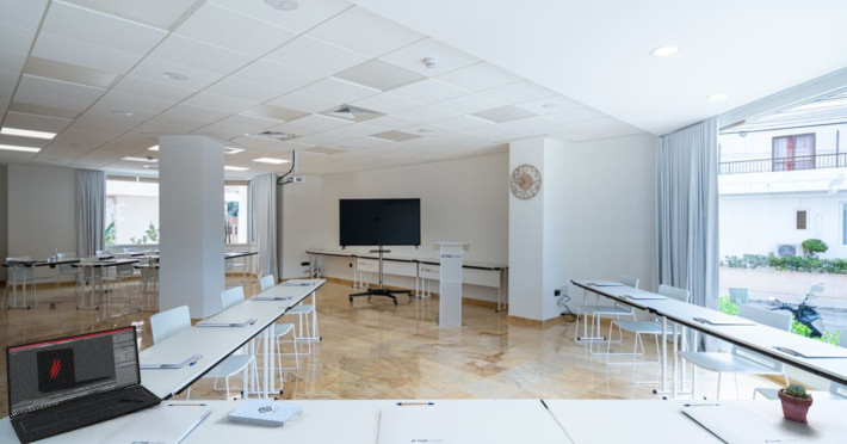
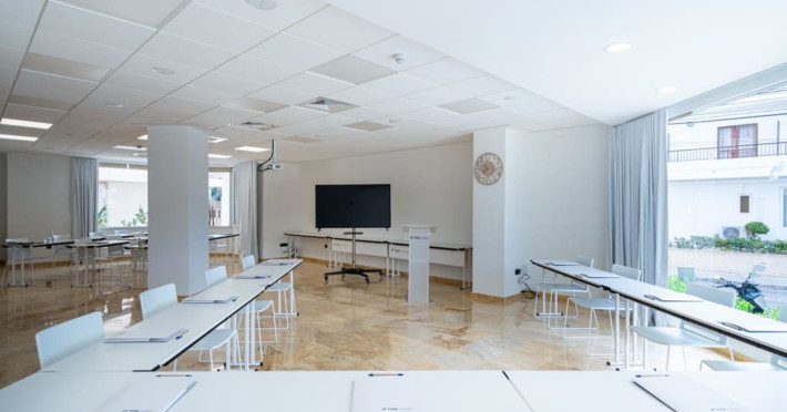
- notepad (266, 412)
- potted succulent (795, 400)
- laptop (87, 376)
